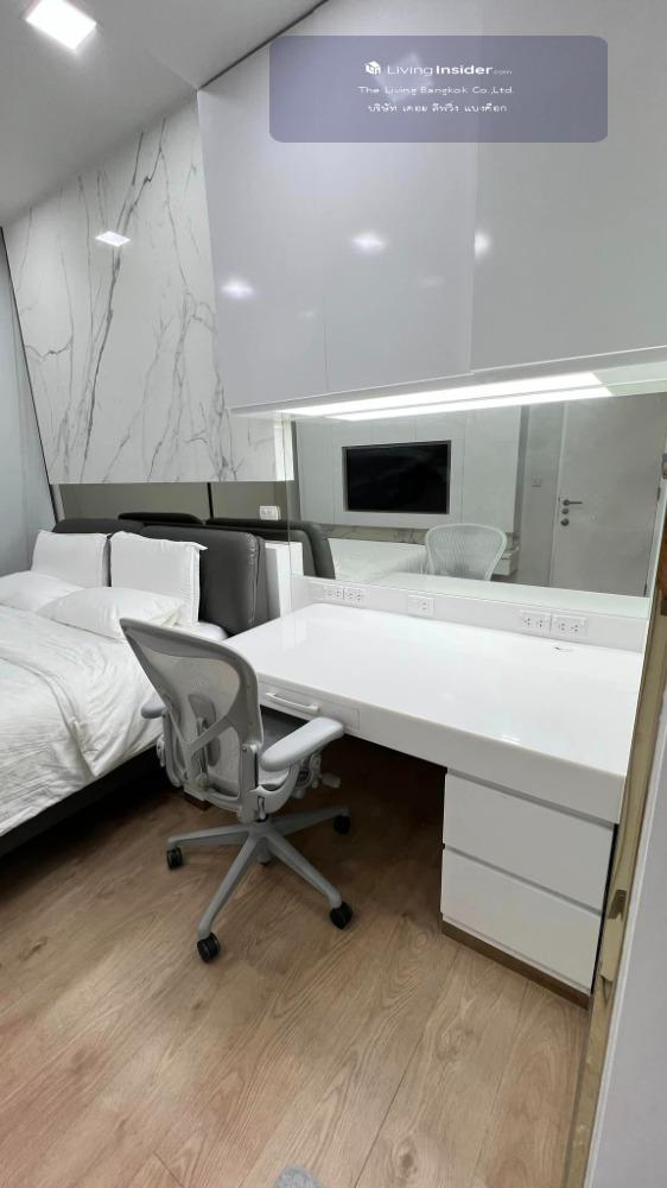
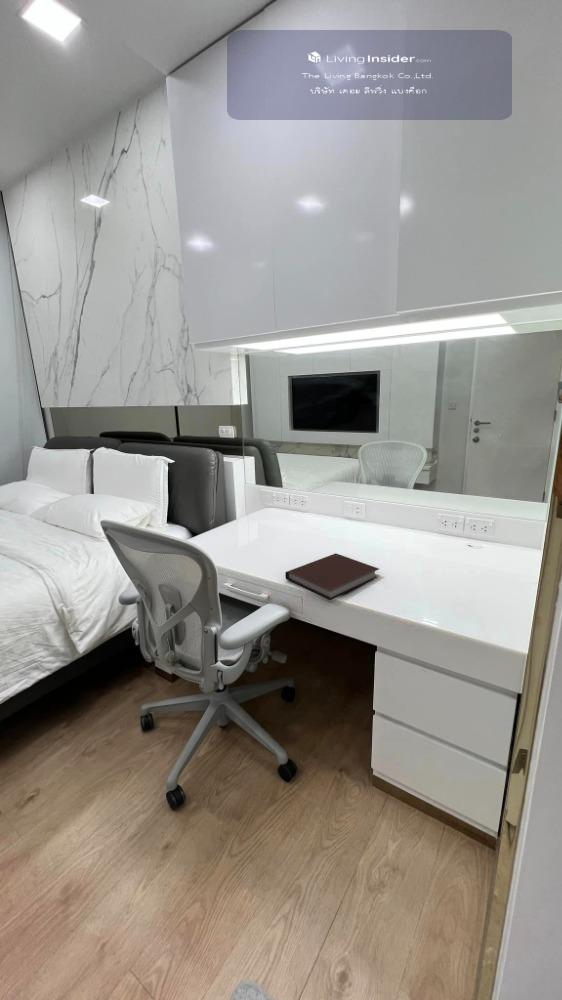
+ notebook (332, 574)
